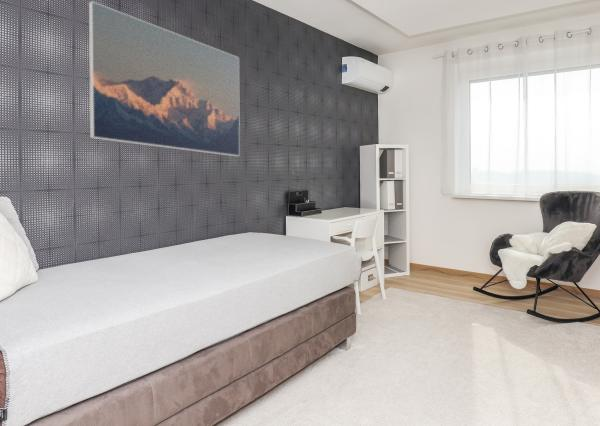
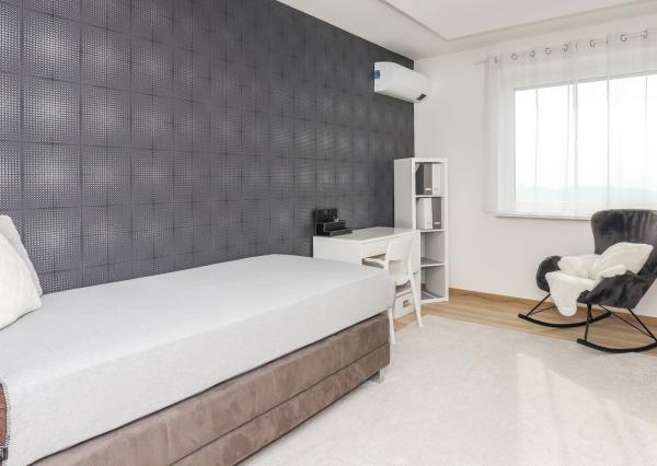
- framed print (176, 91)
